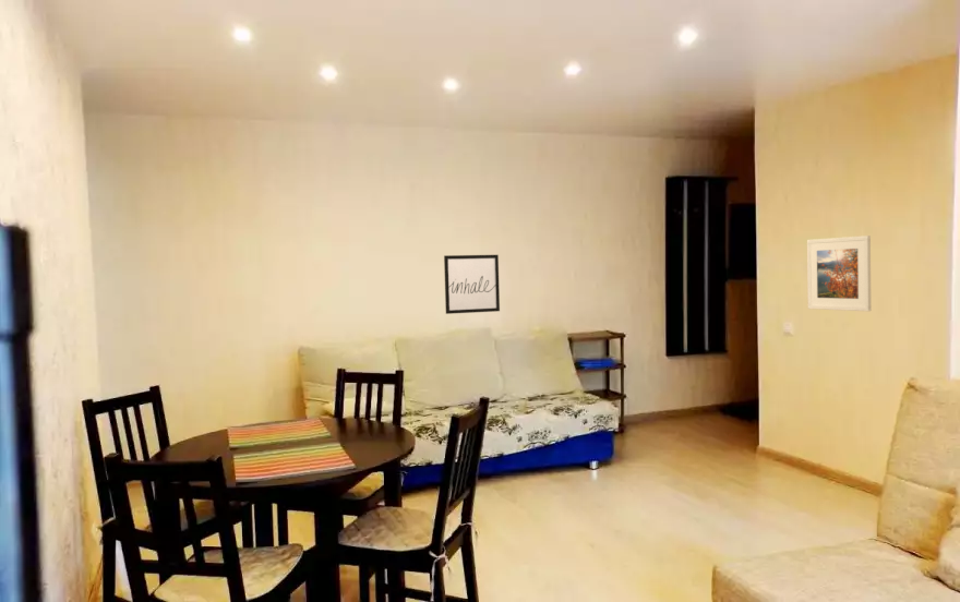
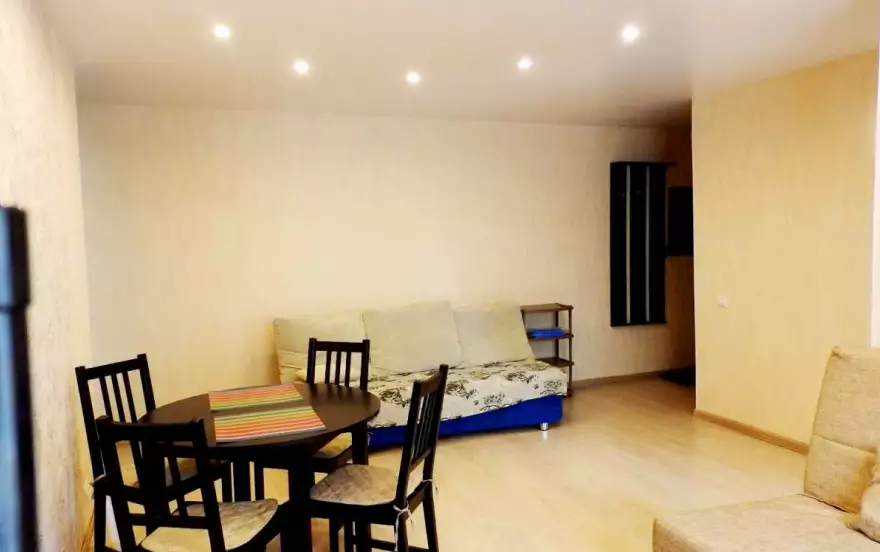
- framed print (837, 274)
- wall art (471, 284)
